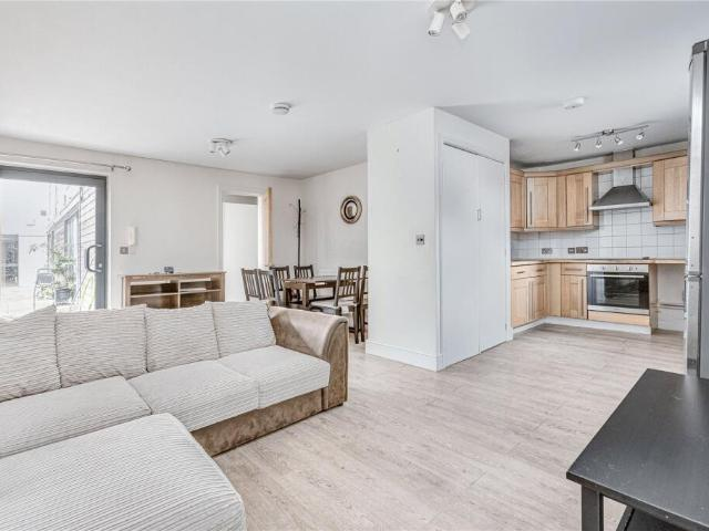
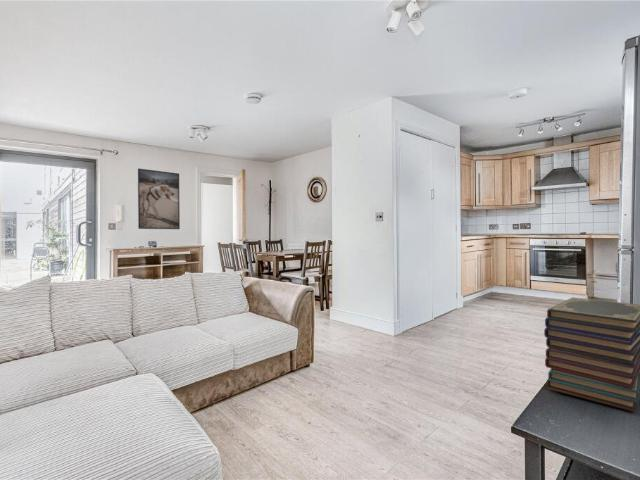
+ book stack (597, 345)
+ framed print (159, 200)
